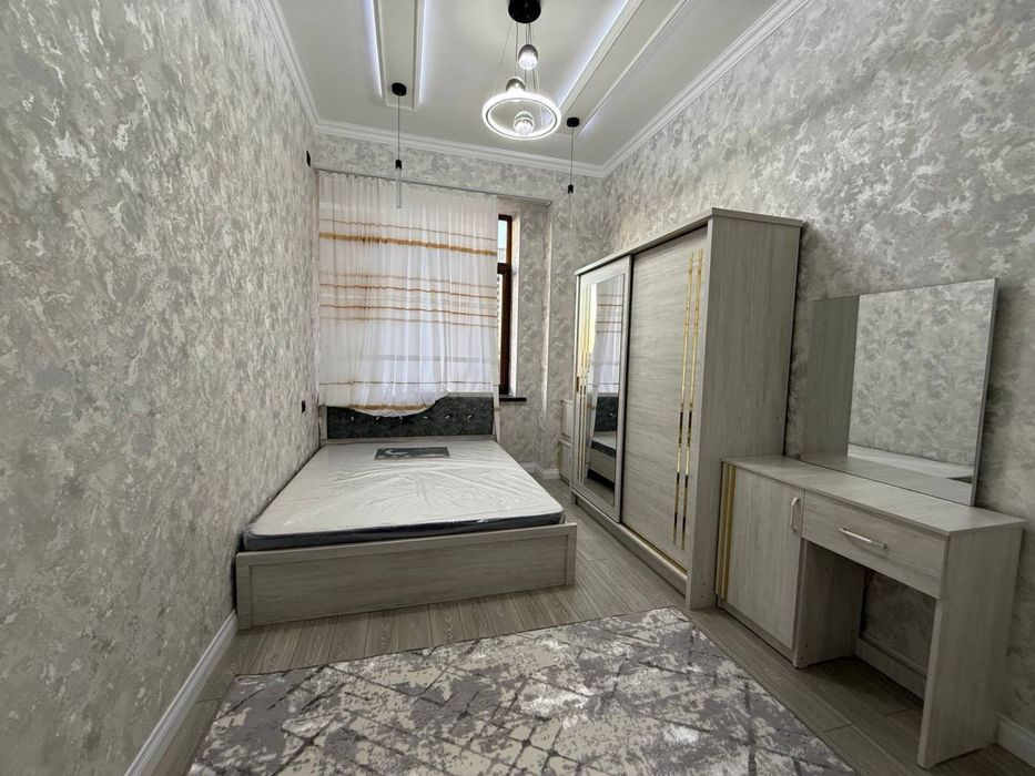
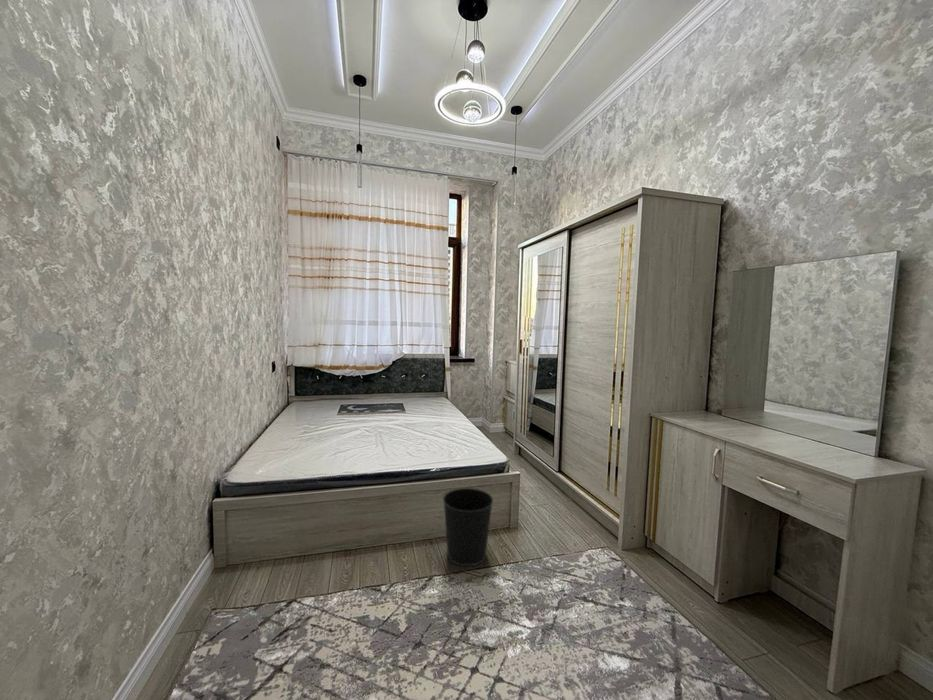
+ wastebasket (467, 526)
